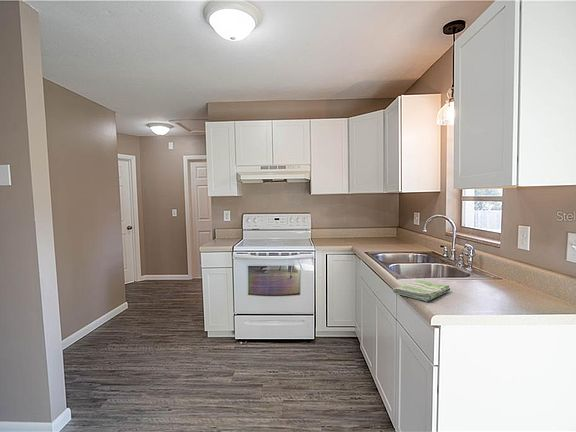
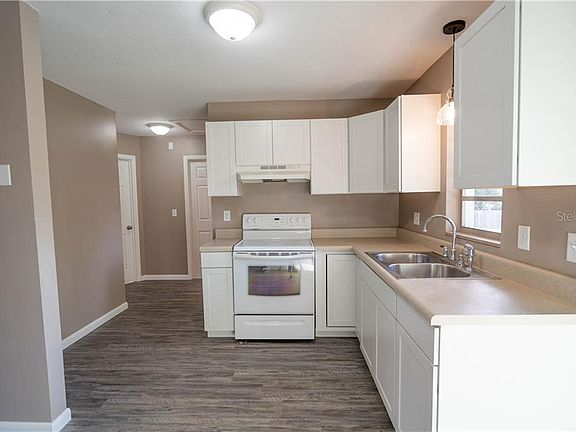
- dish towel (421, 288)
